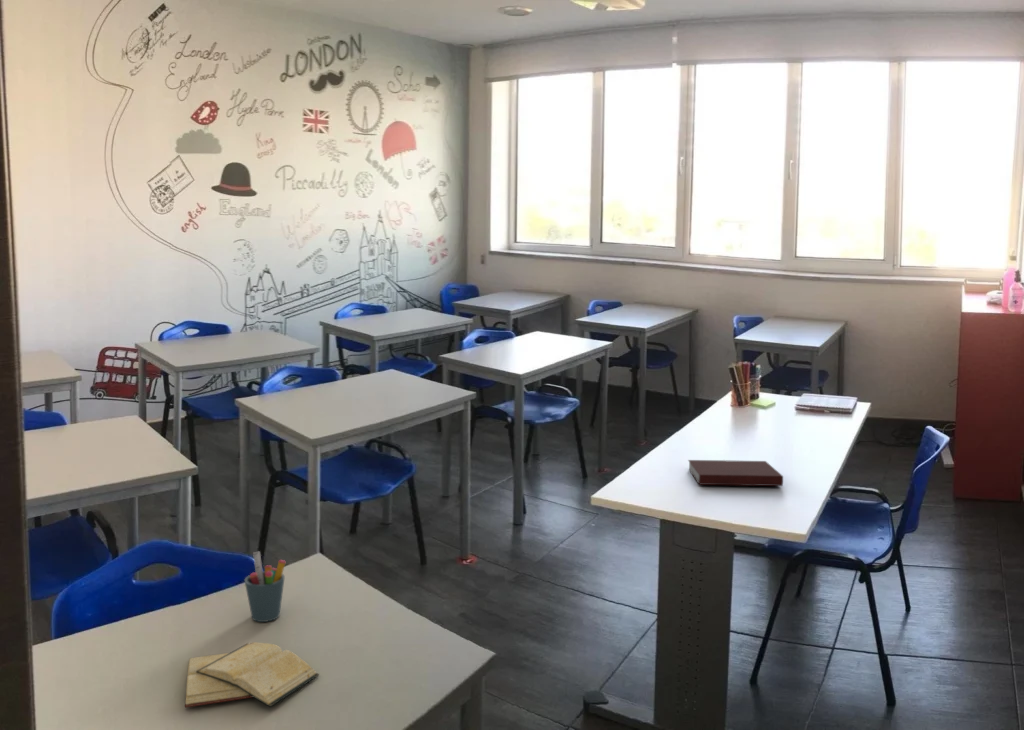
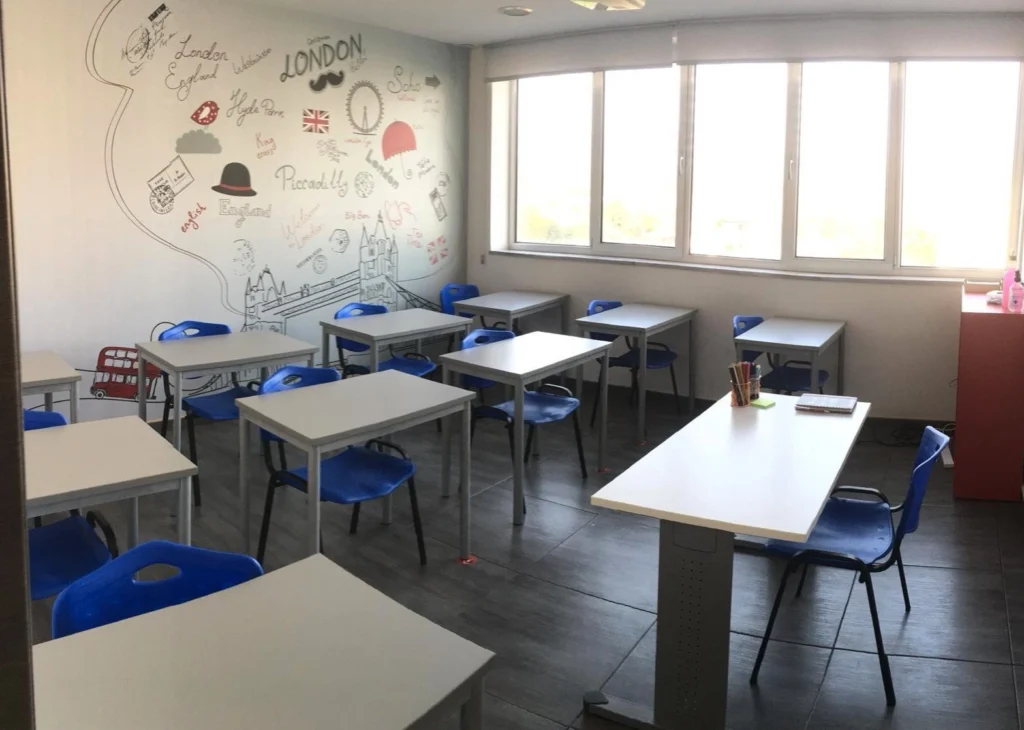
- diary (248, 668)
- notebook (733, 472)
- pen holder (265, 586)
